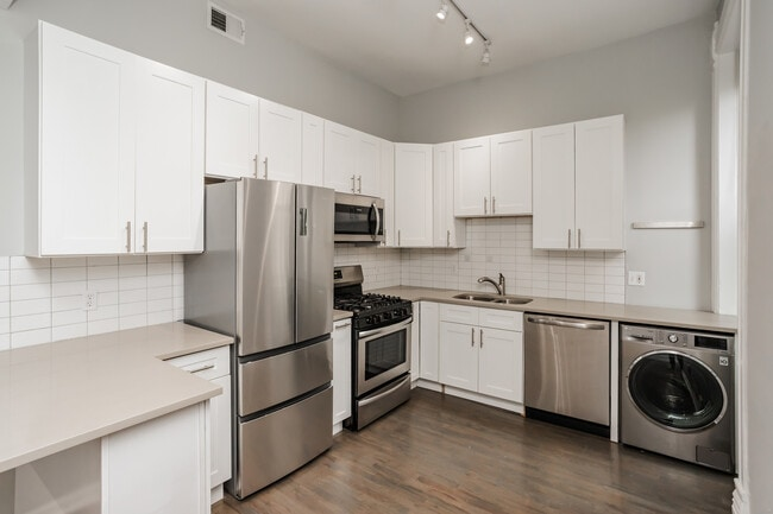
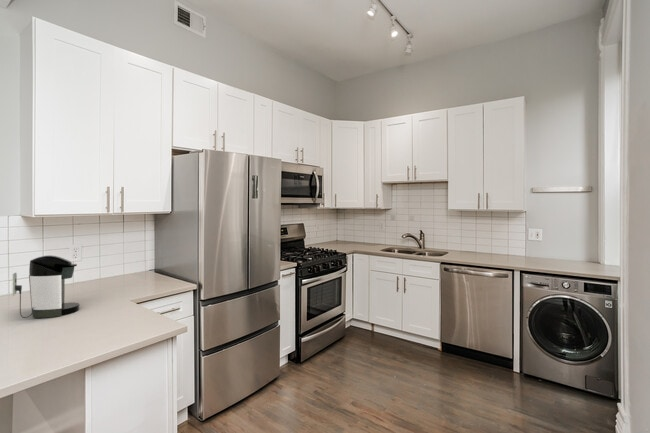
+ coffee maker (50, 286)
